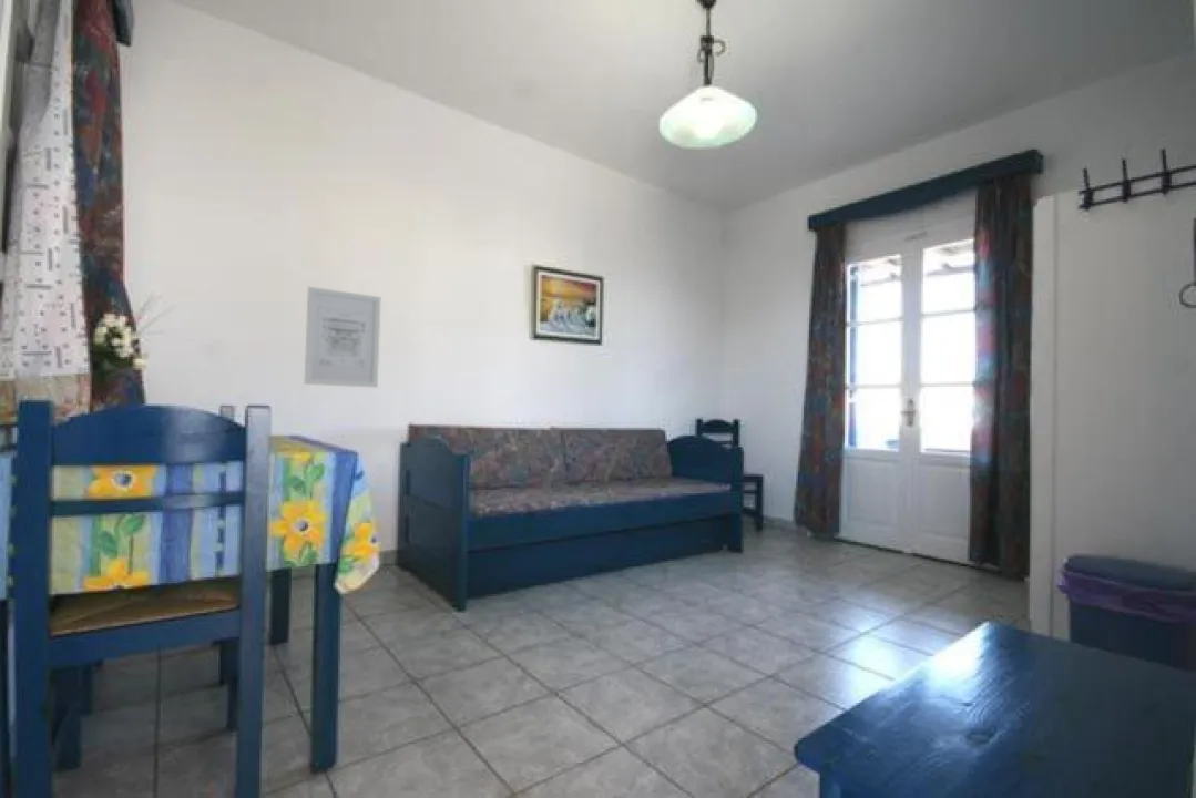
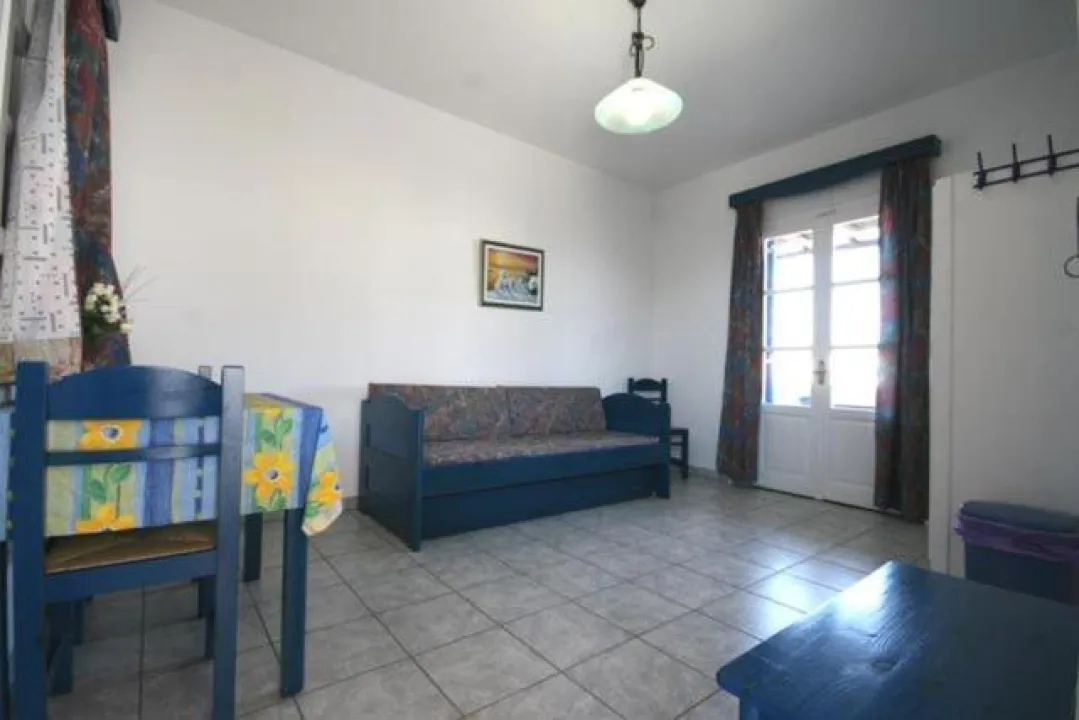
- wall art (344, 338)
